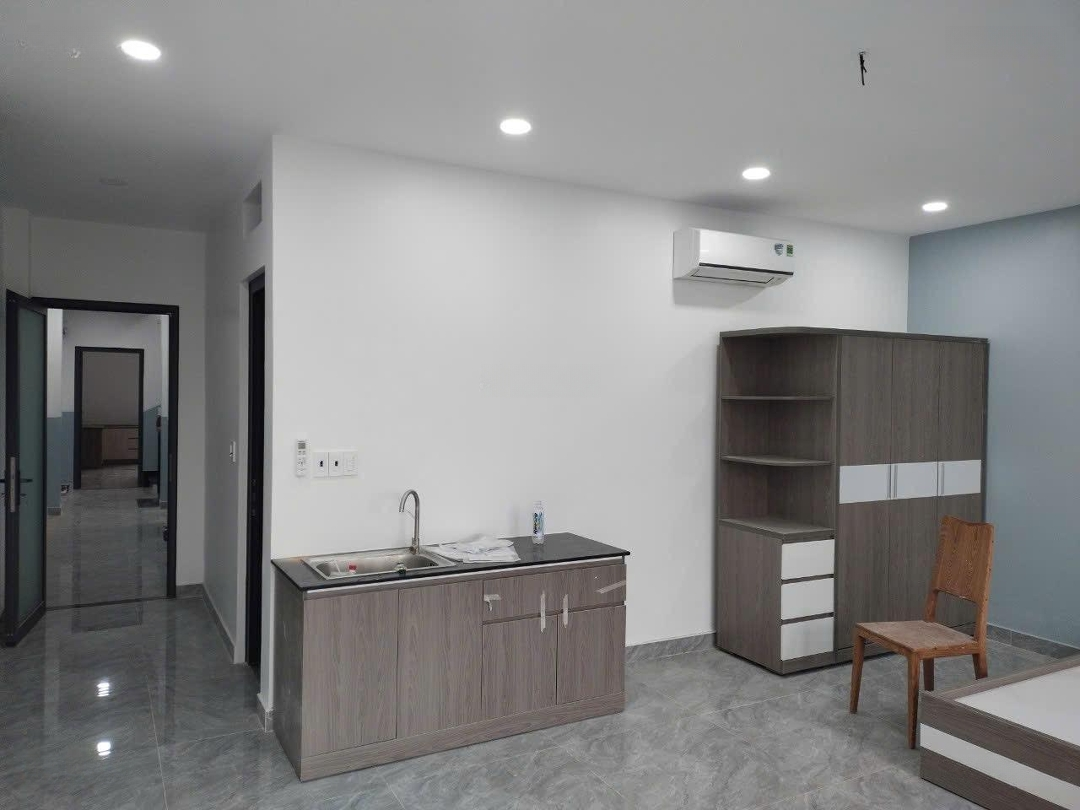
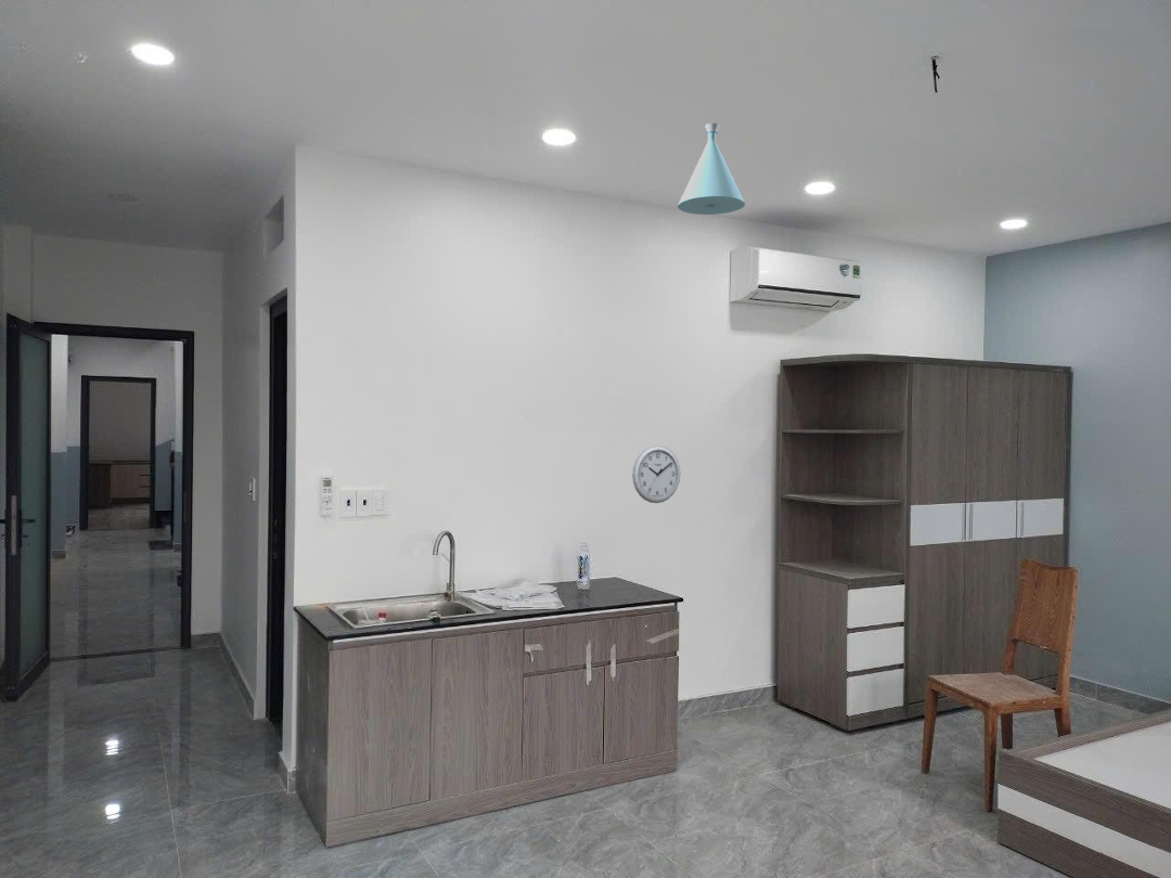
+ pendant light (711, 165)
+ wall clock (657, 474)
